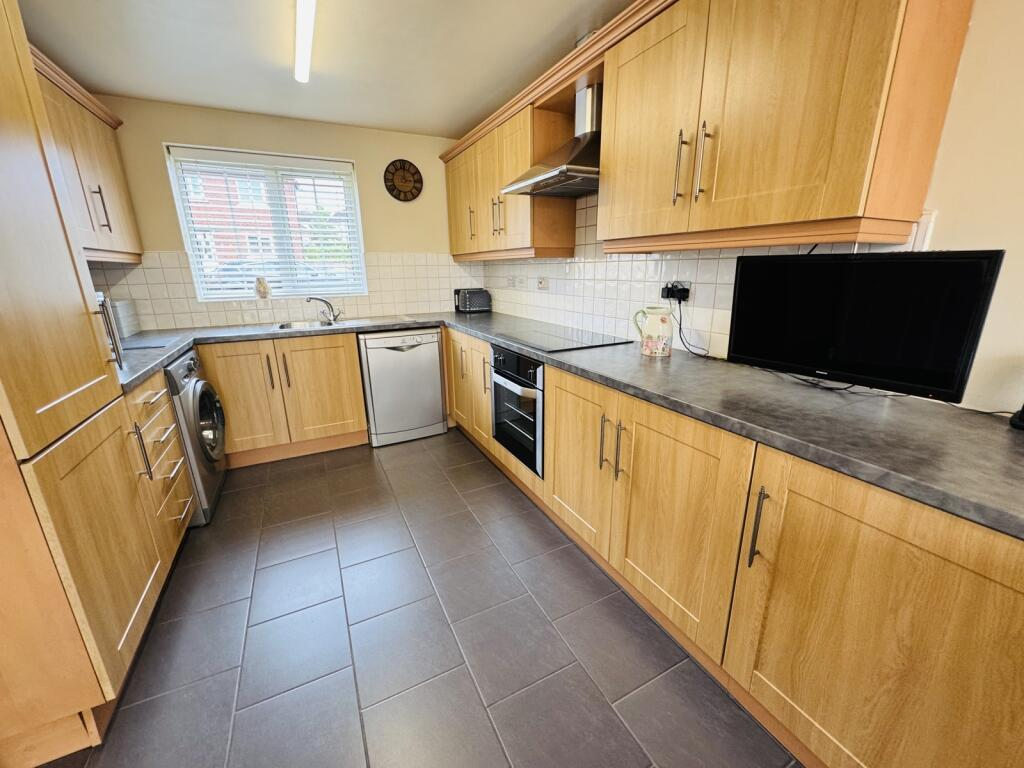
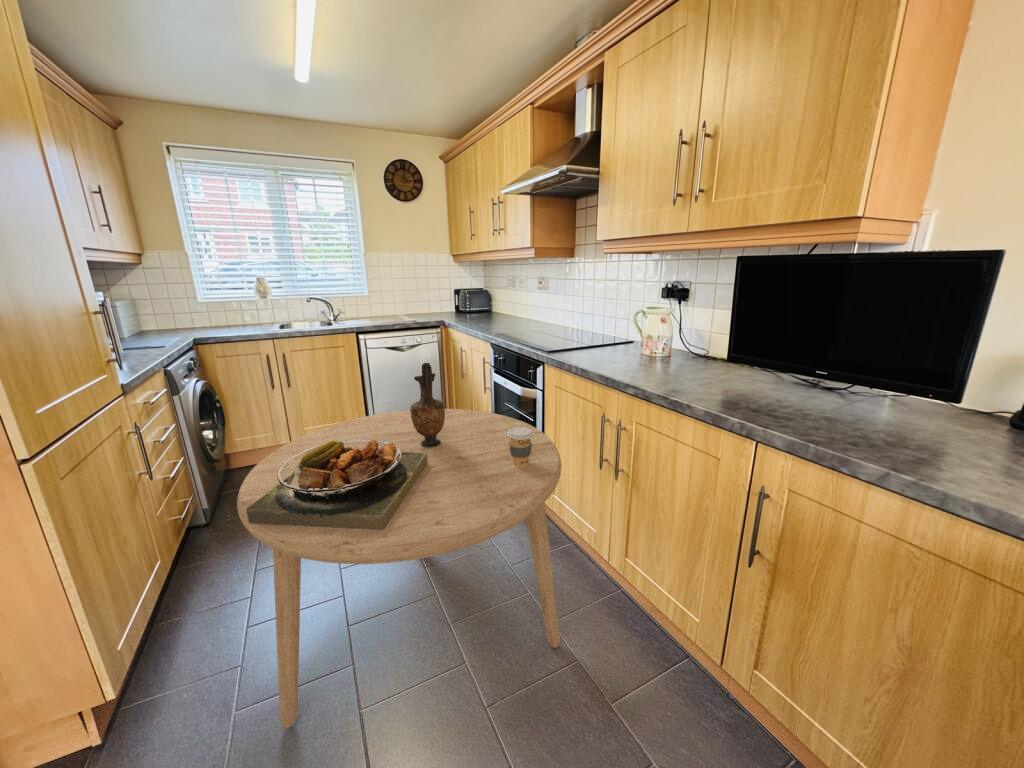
+ food plate (347, 467)
+ coffee cup (520, 447)
+ vase (427, 403)
+ dining table (419, 542)
